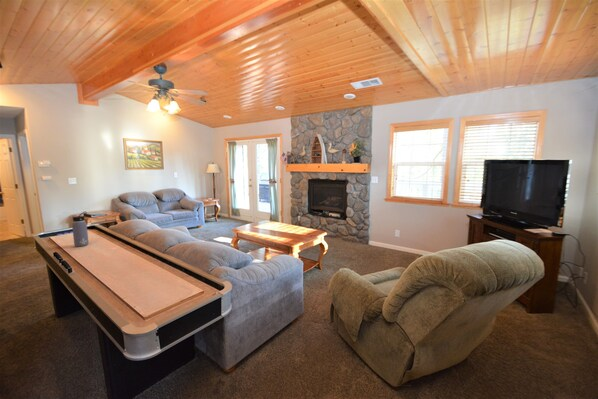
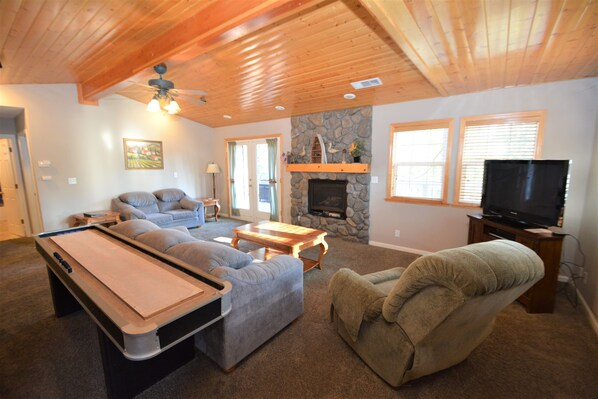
- water bottle (80, 228)
